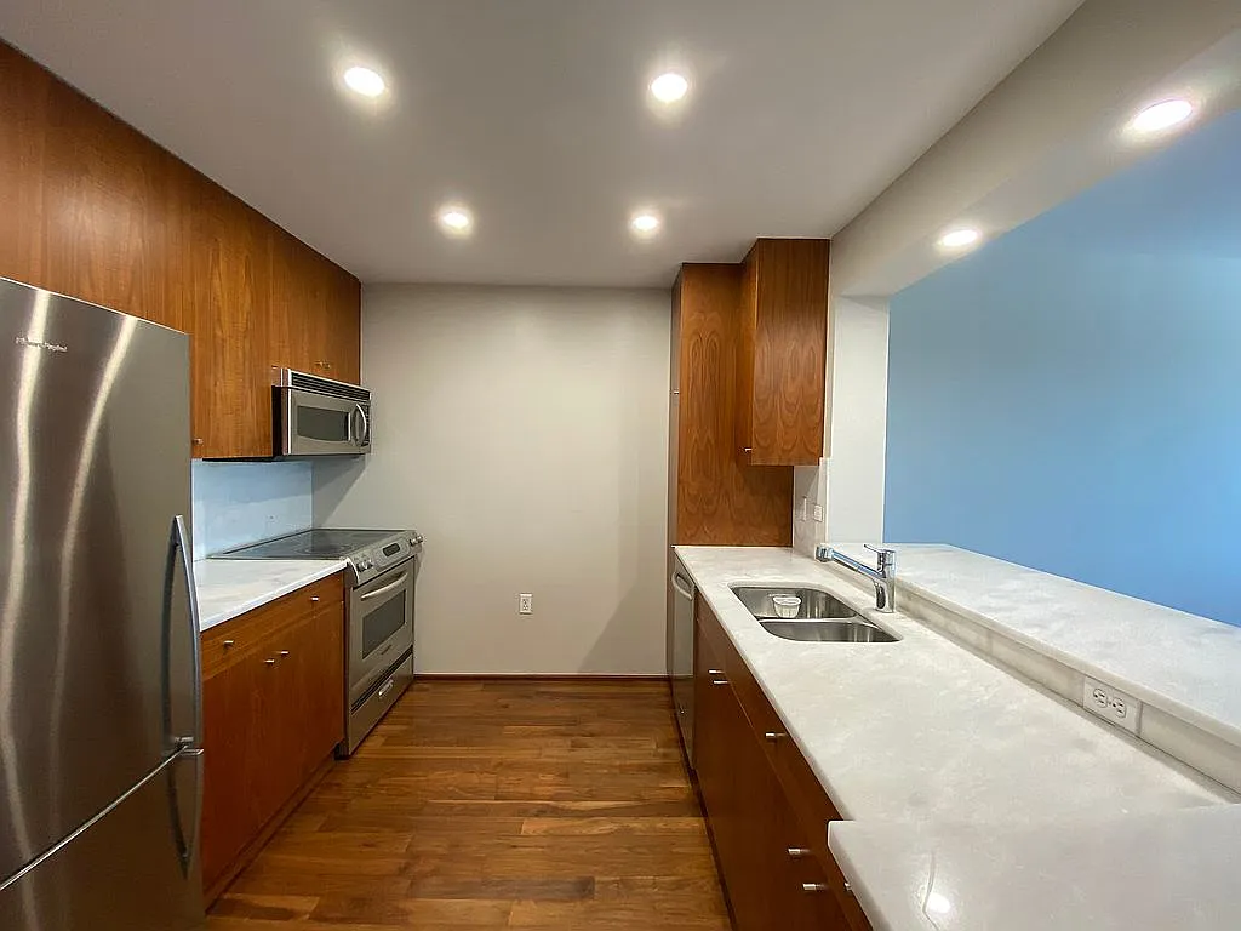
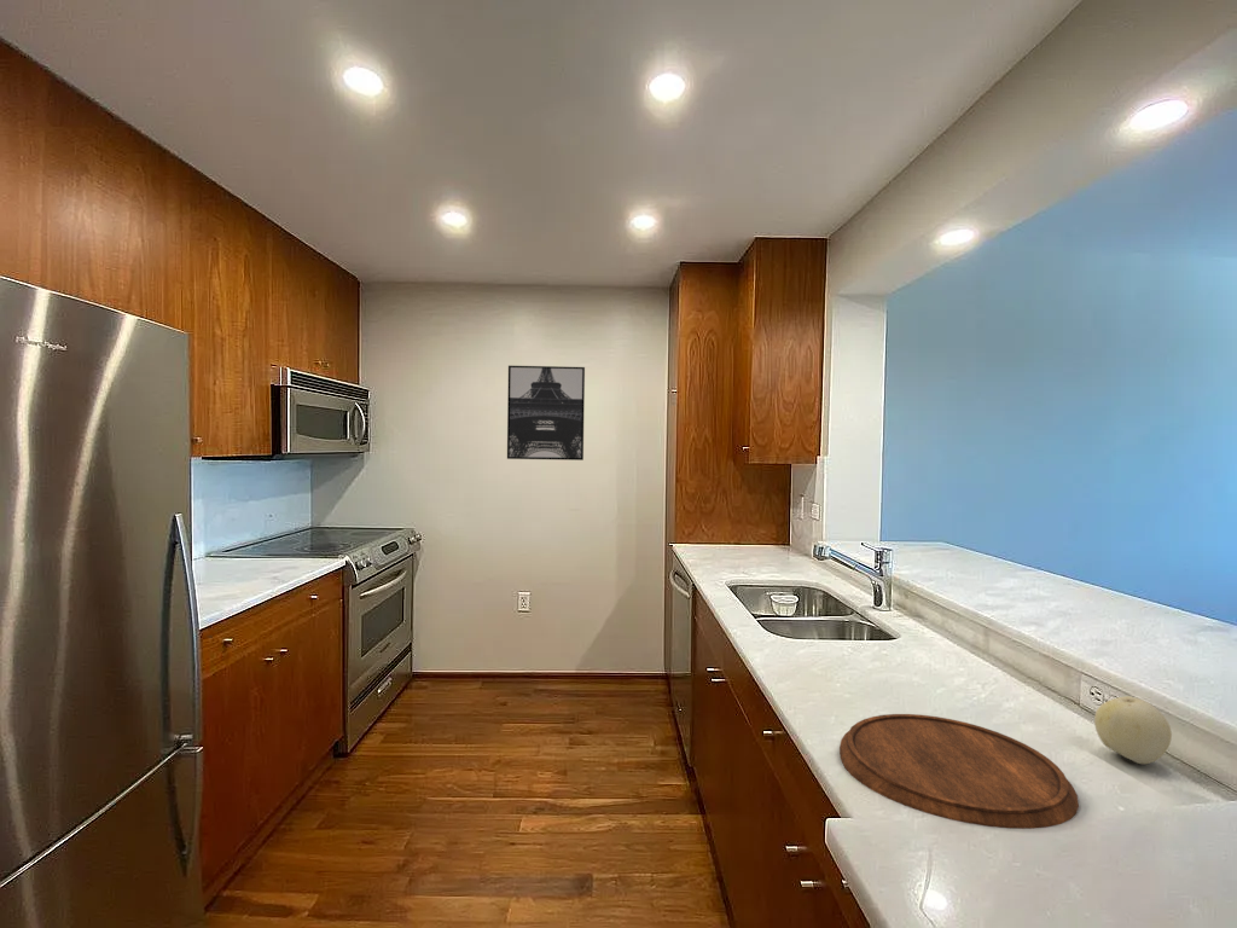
+ wall art (546, 412)
+ cutting board (948, 762)
+ fruit (1131, 729)
